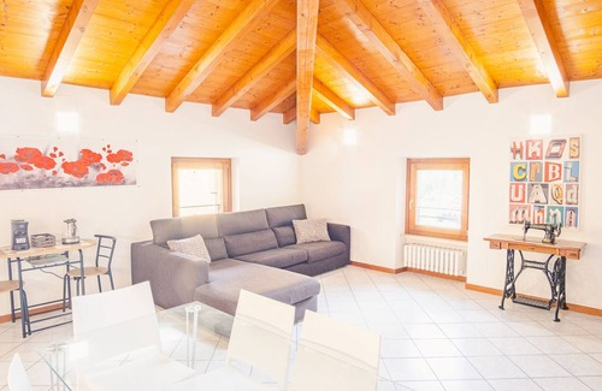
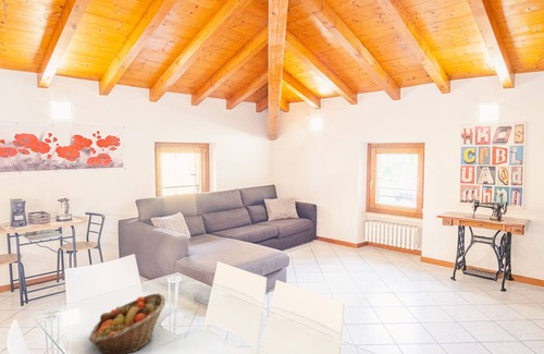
+ fruit basket (129, 321)
